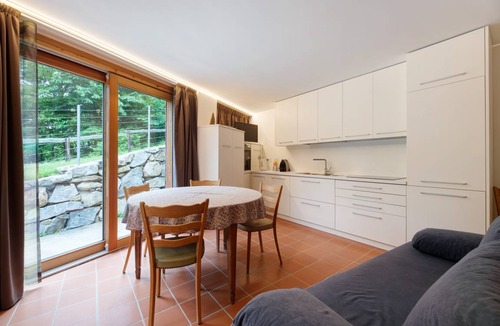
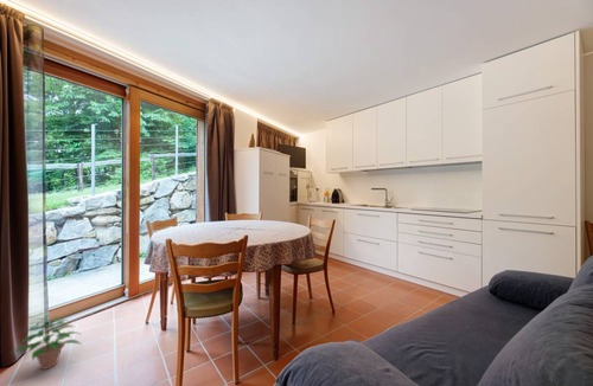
+ potted plant (50, 337)
